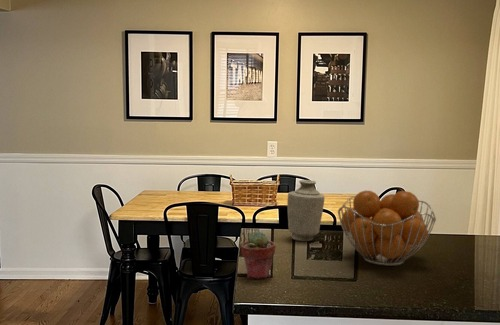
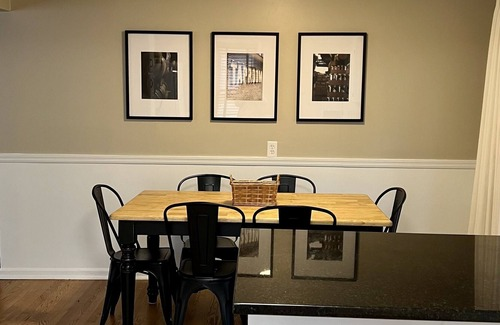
- fruit basket (385, 225)
- potted succulent (258, 253)
- vase (305, 209)
